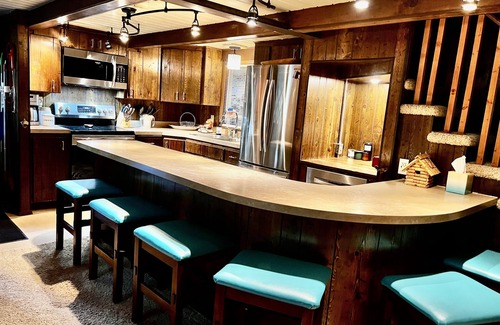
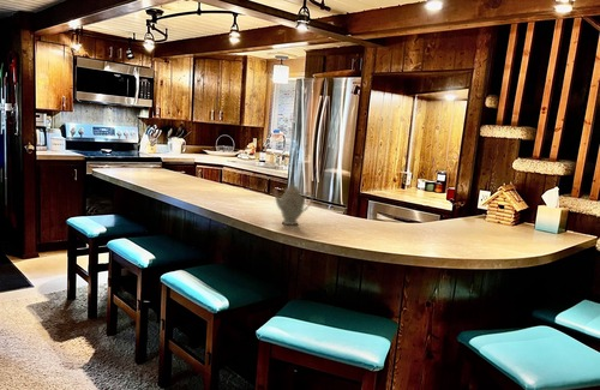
+ chinaware (290, 202)
